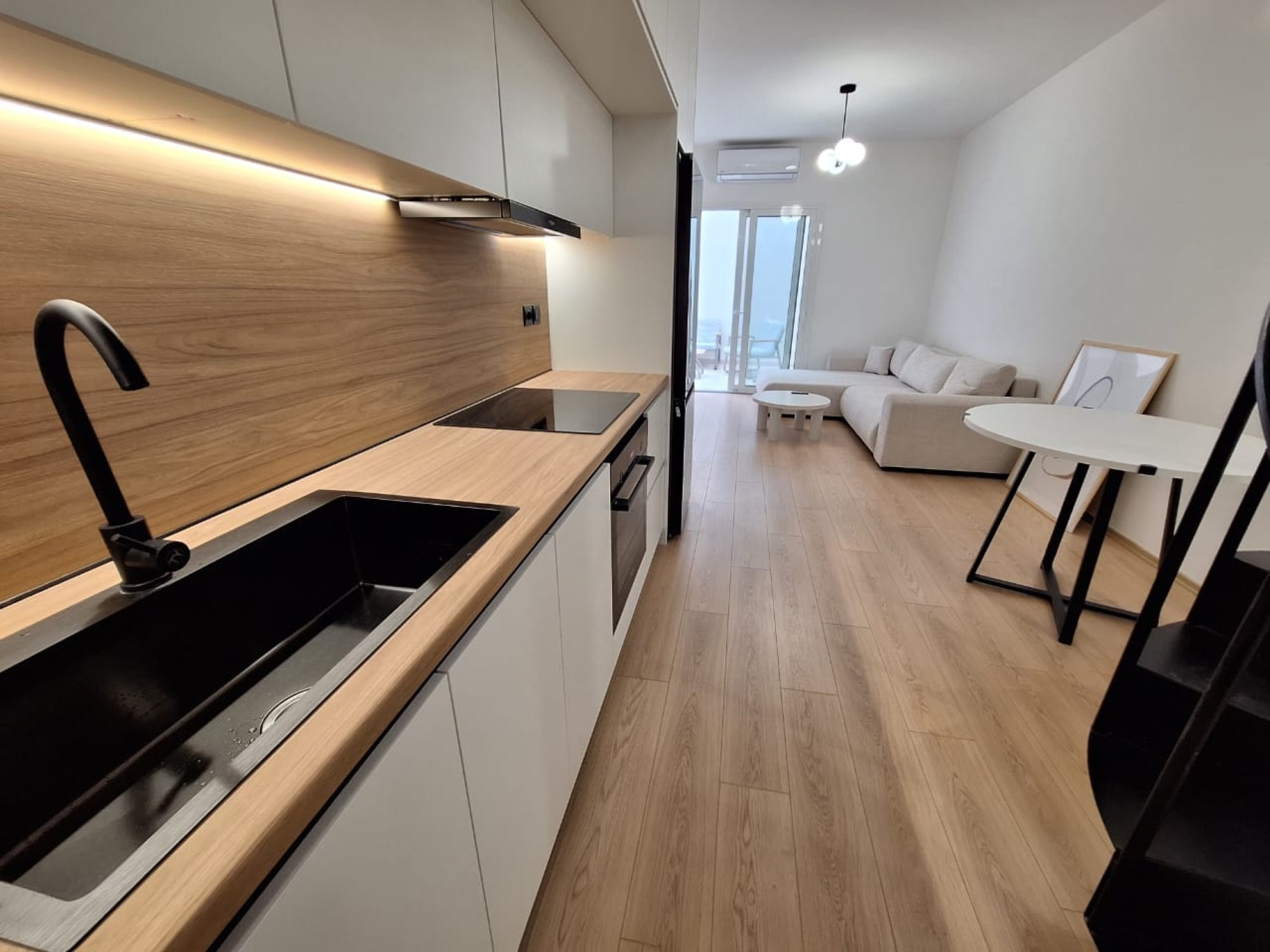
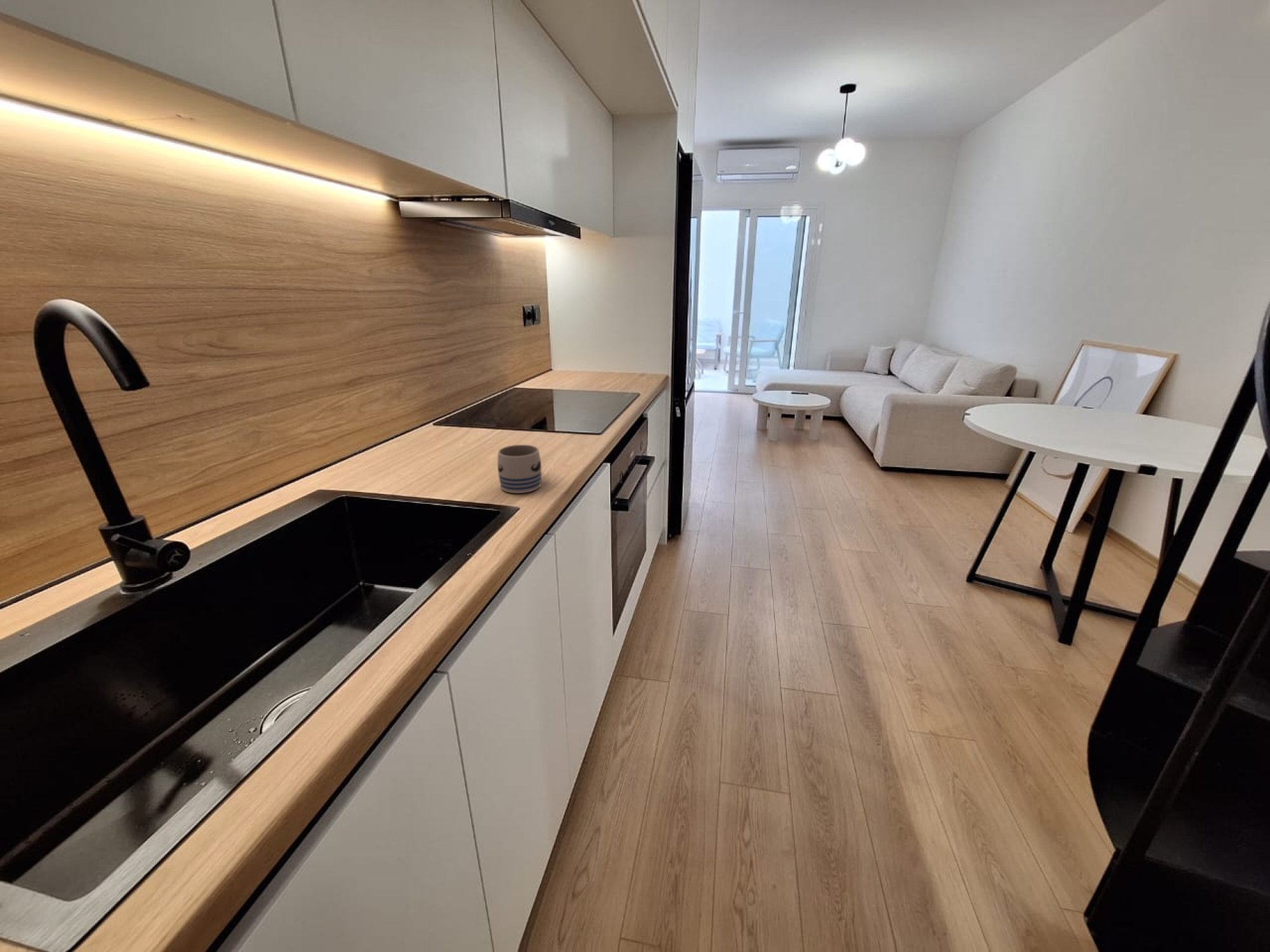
+ mug (521, 466)
